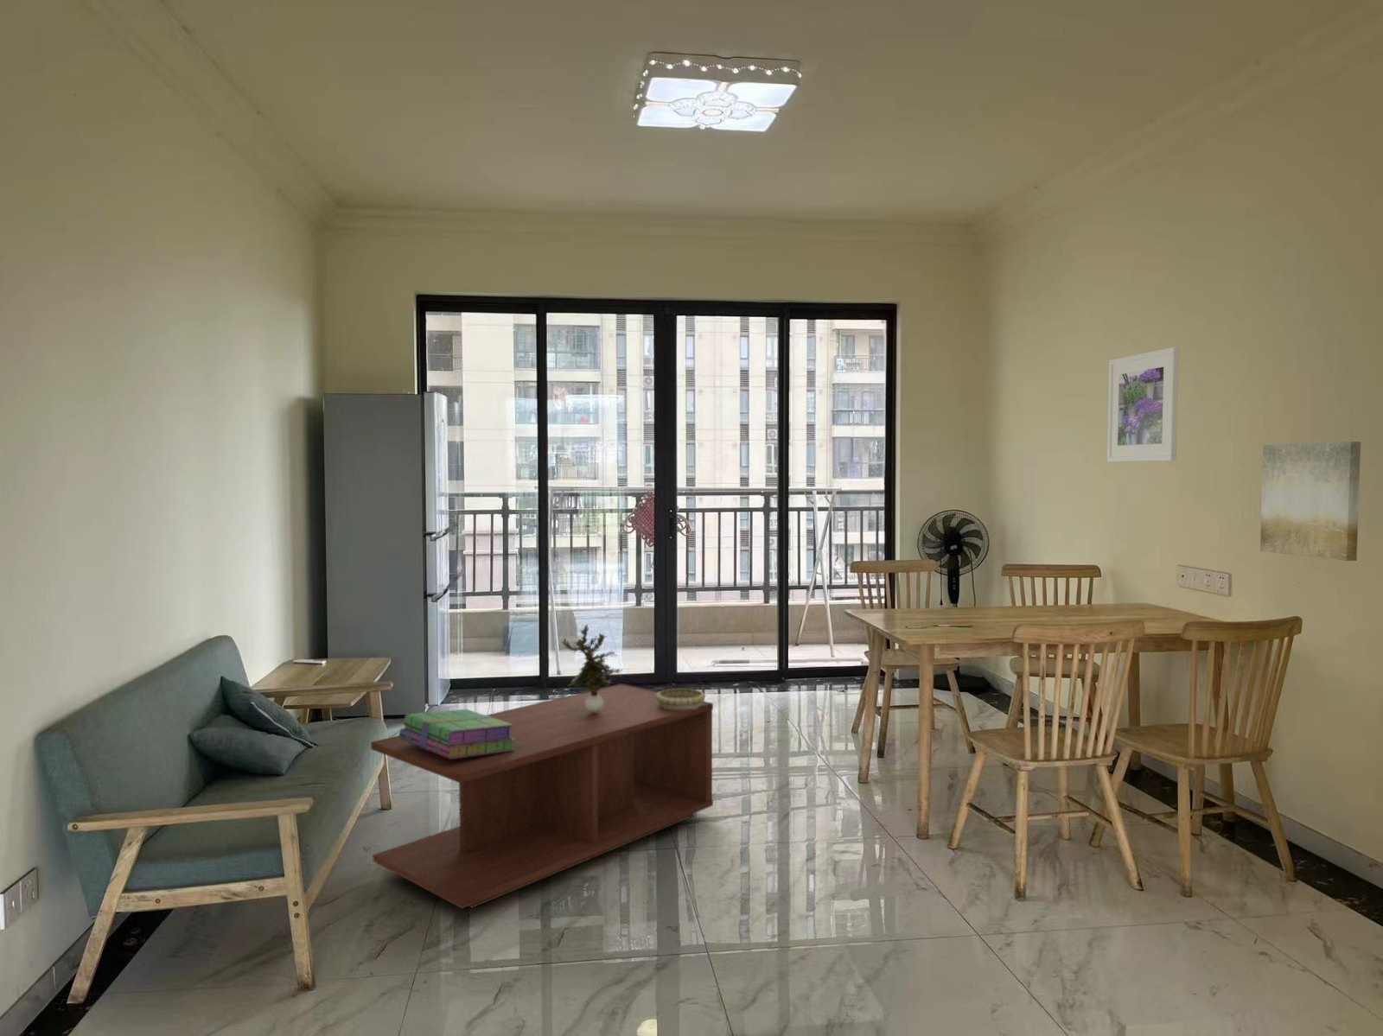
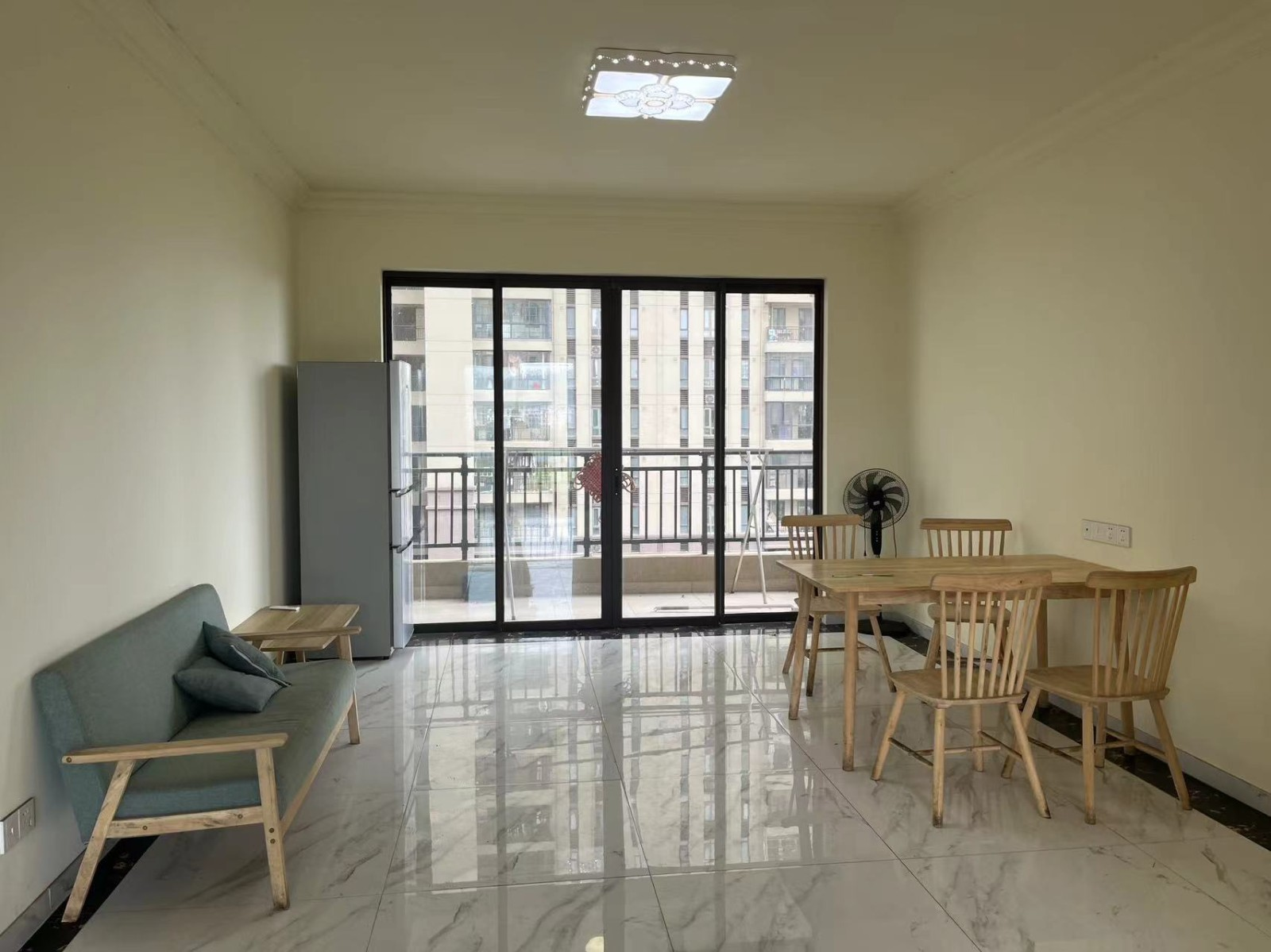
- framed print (1140, 407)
- coffee table (555, 782)
- potted plant (589, 669)
- decorative bowl (680, 699)
- stack of books (456, 735)
- wall art (1307, 499)
